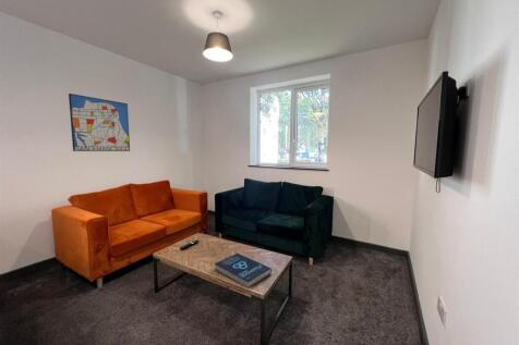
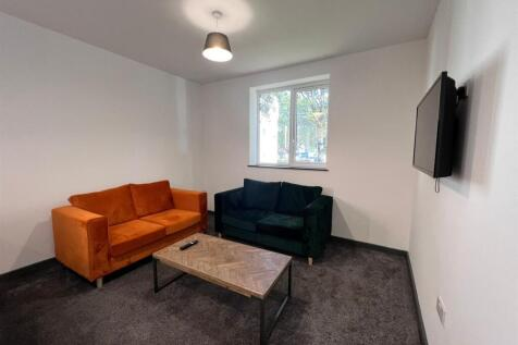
- wall art (102, 125)
- book (242, 268)
